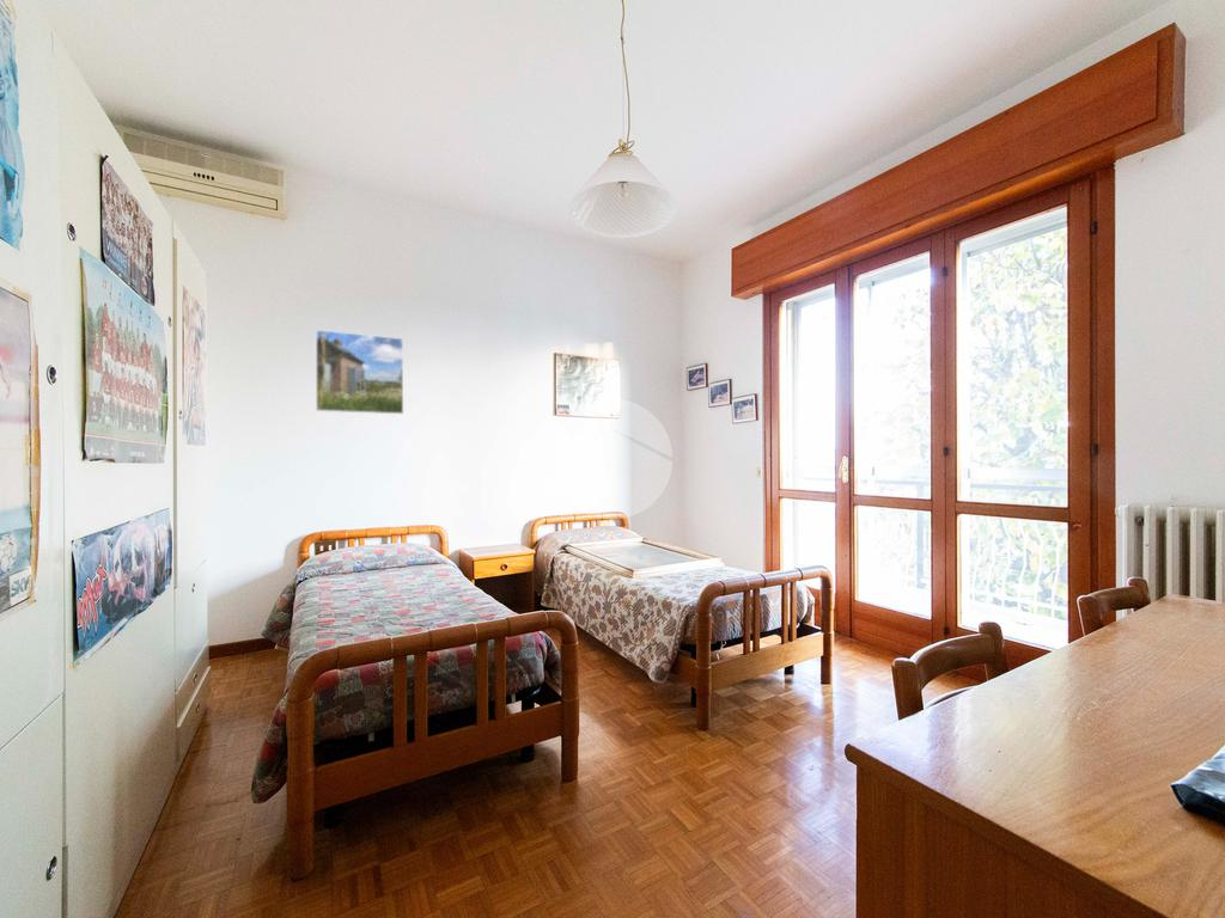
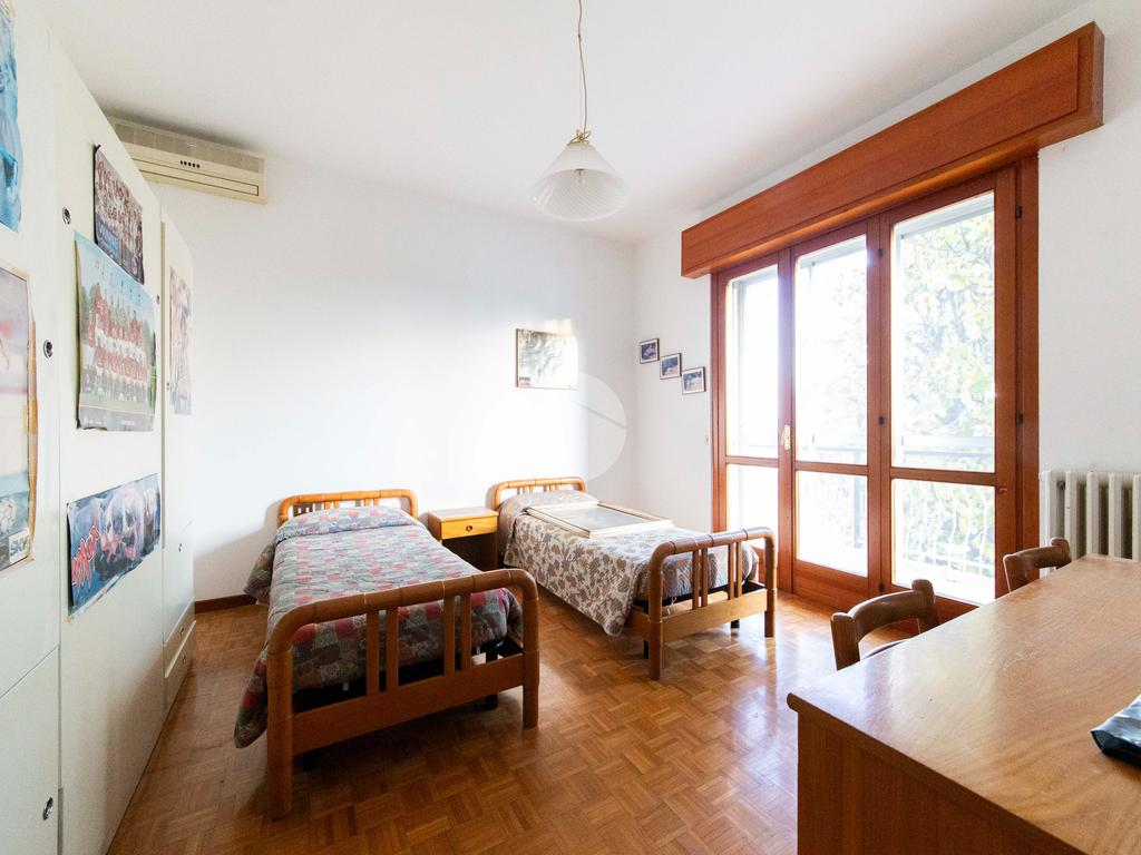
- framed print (360, 373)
